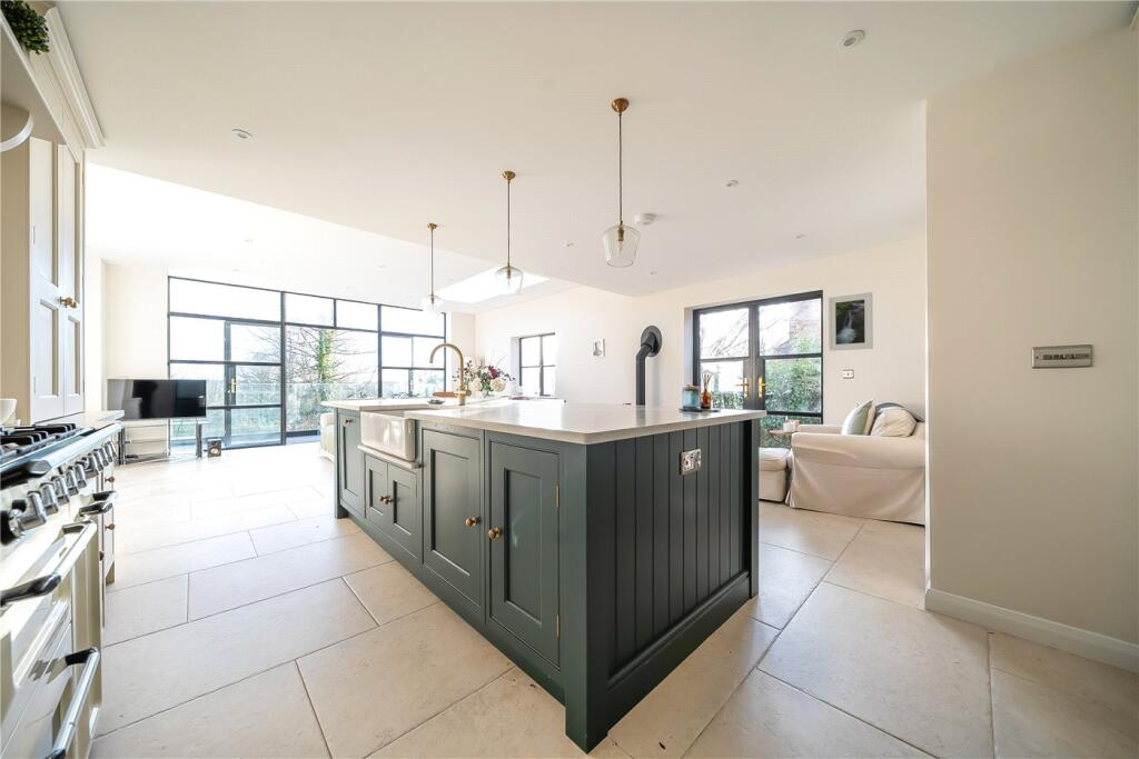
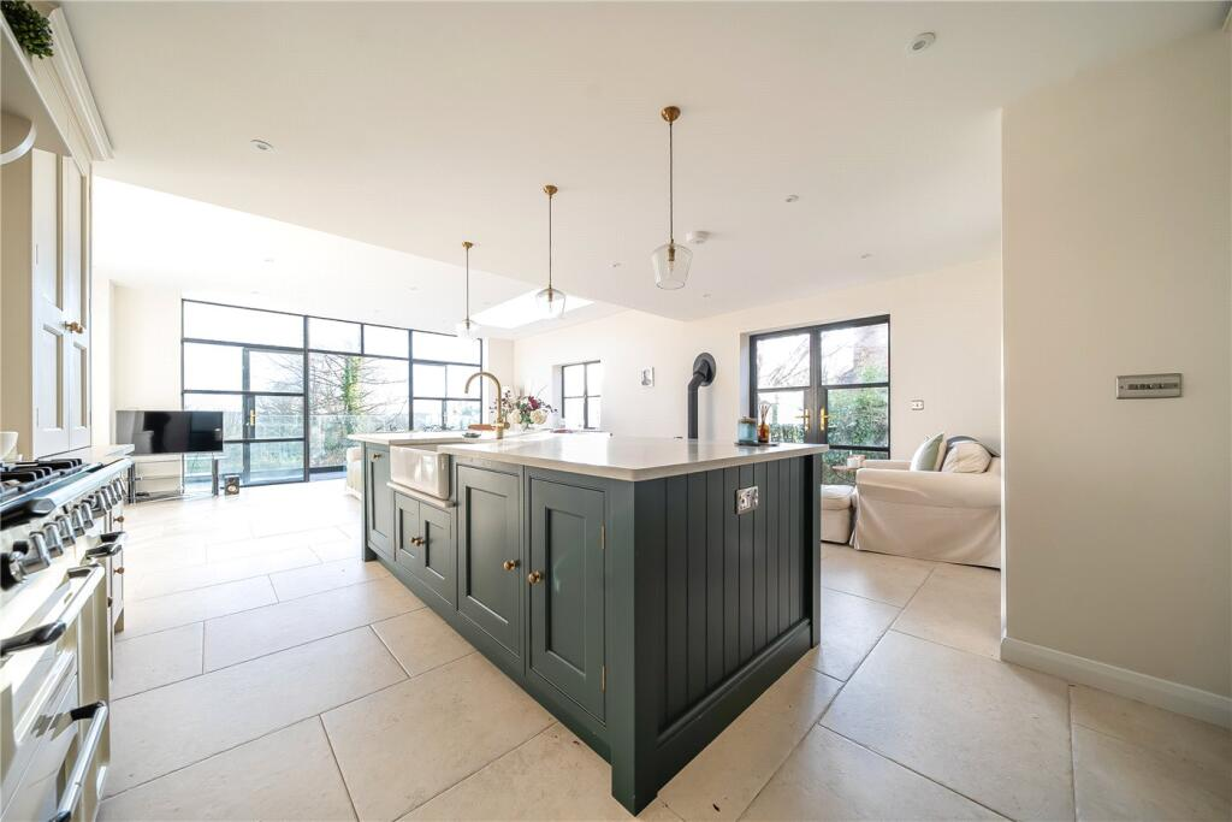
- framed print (850, 322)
